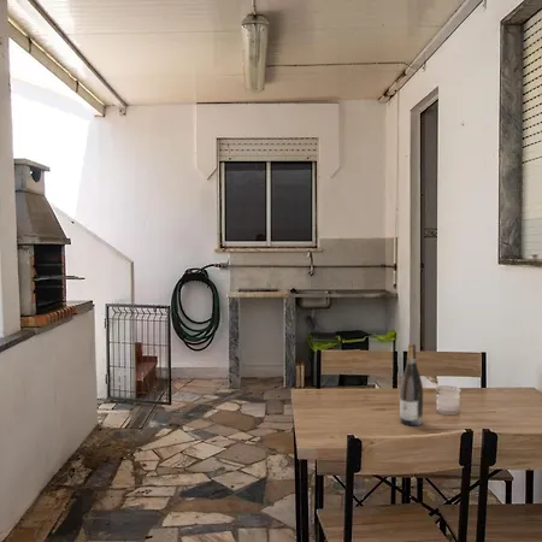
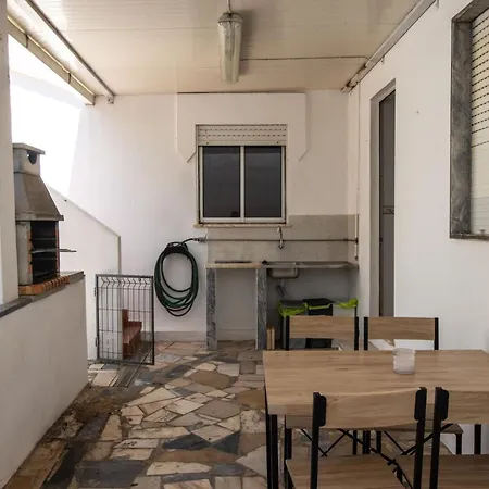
- wine bottle (411, 383)
